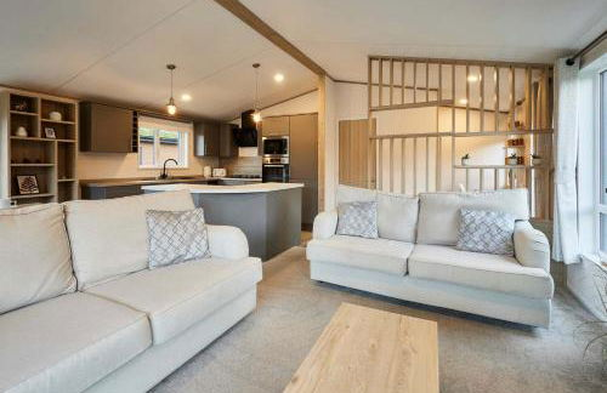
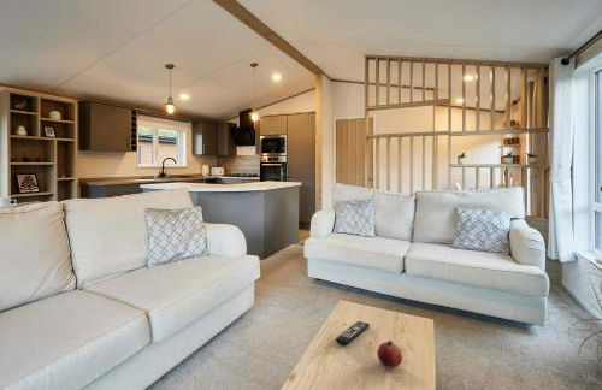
+ remote control (353, 332)
+ fruit (389, 353)
